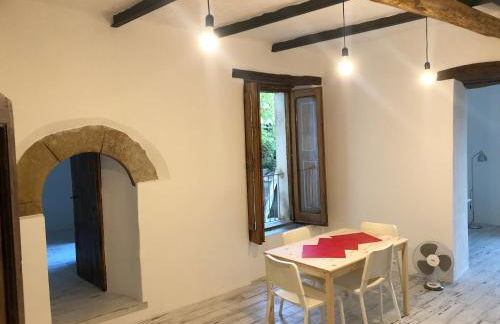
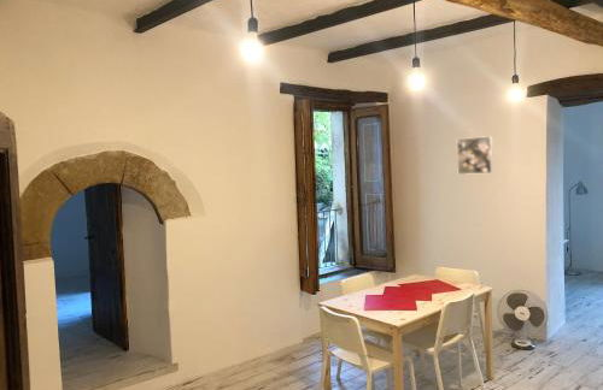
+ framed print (474, 155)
